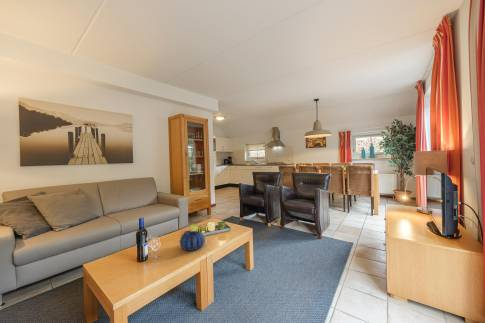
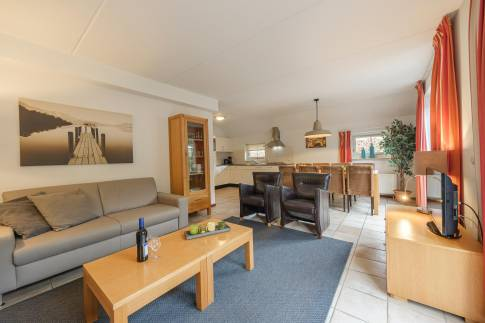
- decorative bowl (192, 239)
